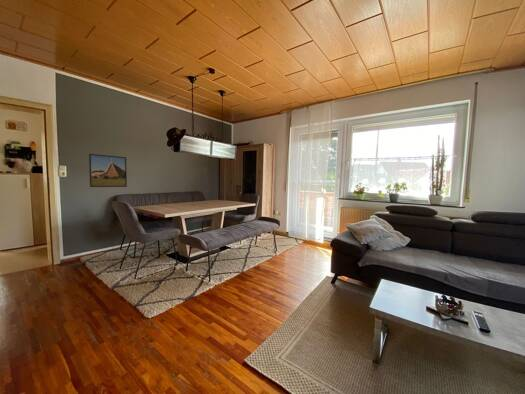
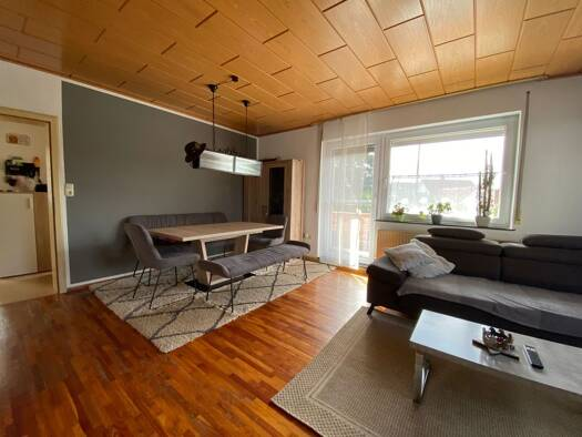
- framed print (109, 171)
